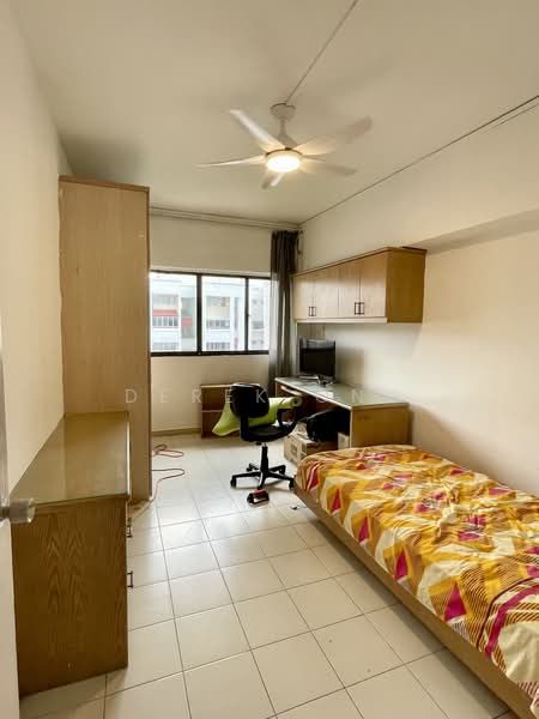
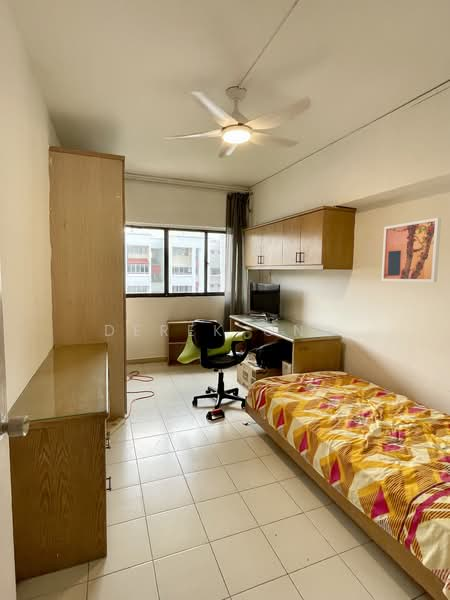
+ wall art (408, 252)
